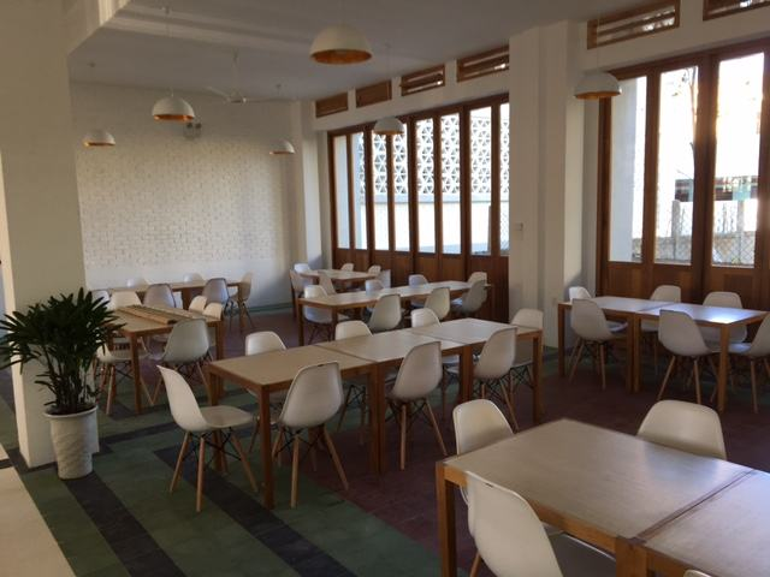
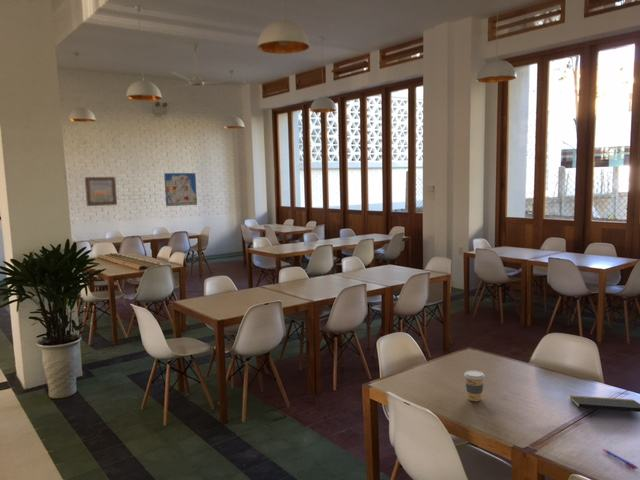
+ wall art (101, 191)
+ coffee cup (474, 386)
+ notepad (606, 403)
+ wall art (181, 189)
+ pen (619, 458)
